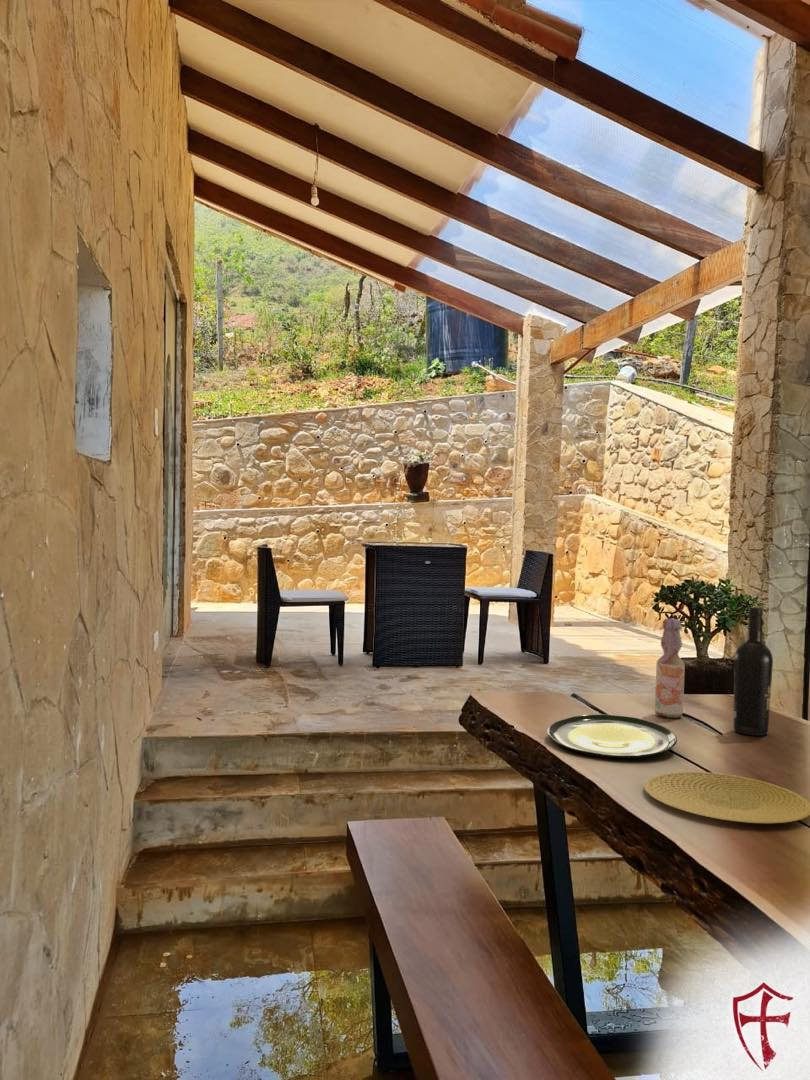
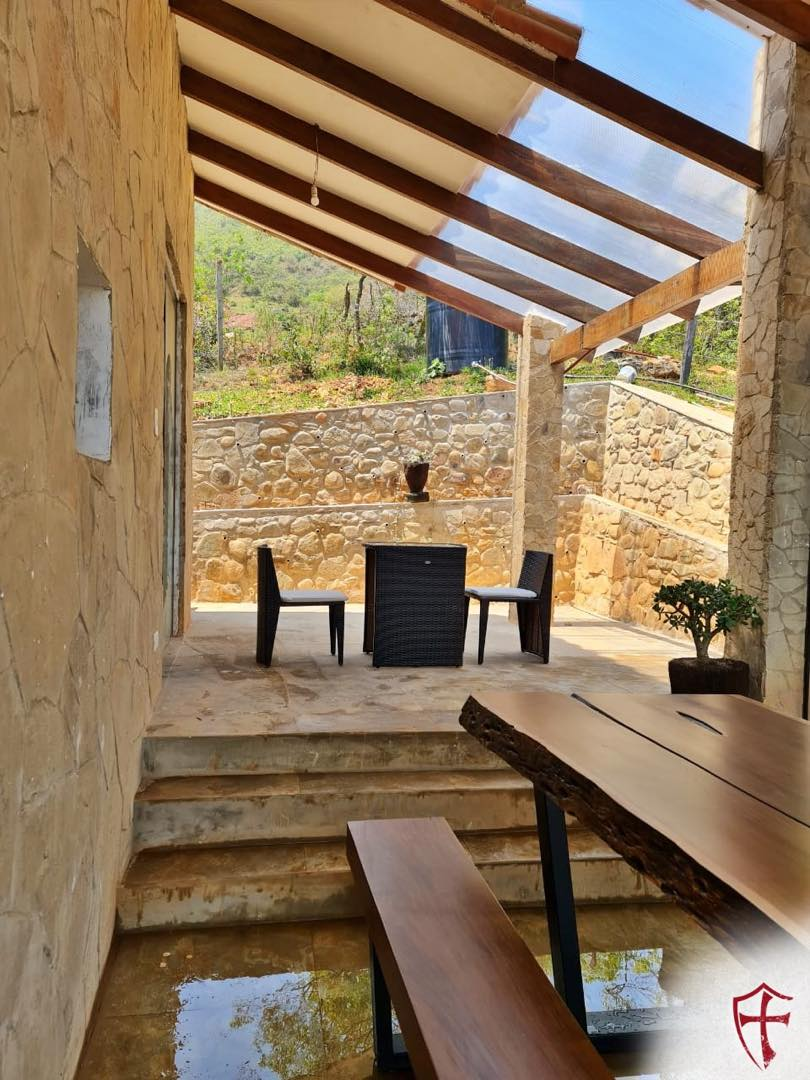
- plate (610, 735)
- wine bottle (753, 669)
- bottle (670, 667)
- plate (725, 797)
